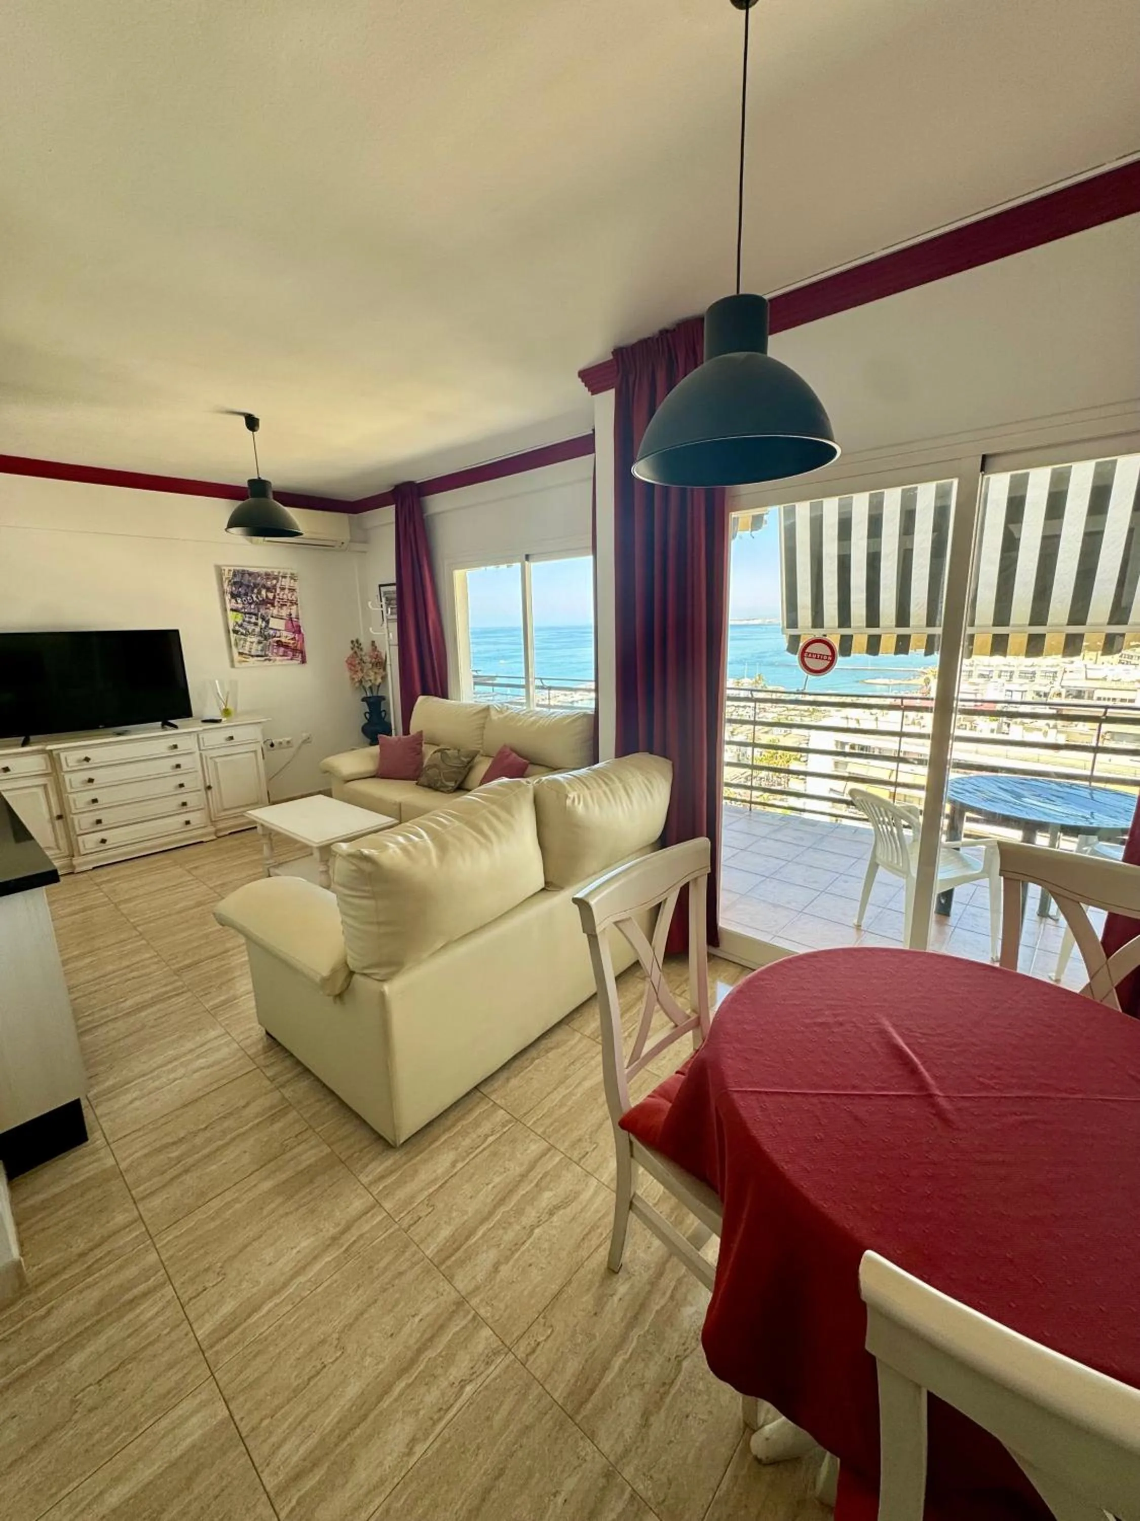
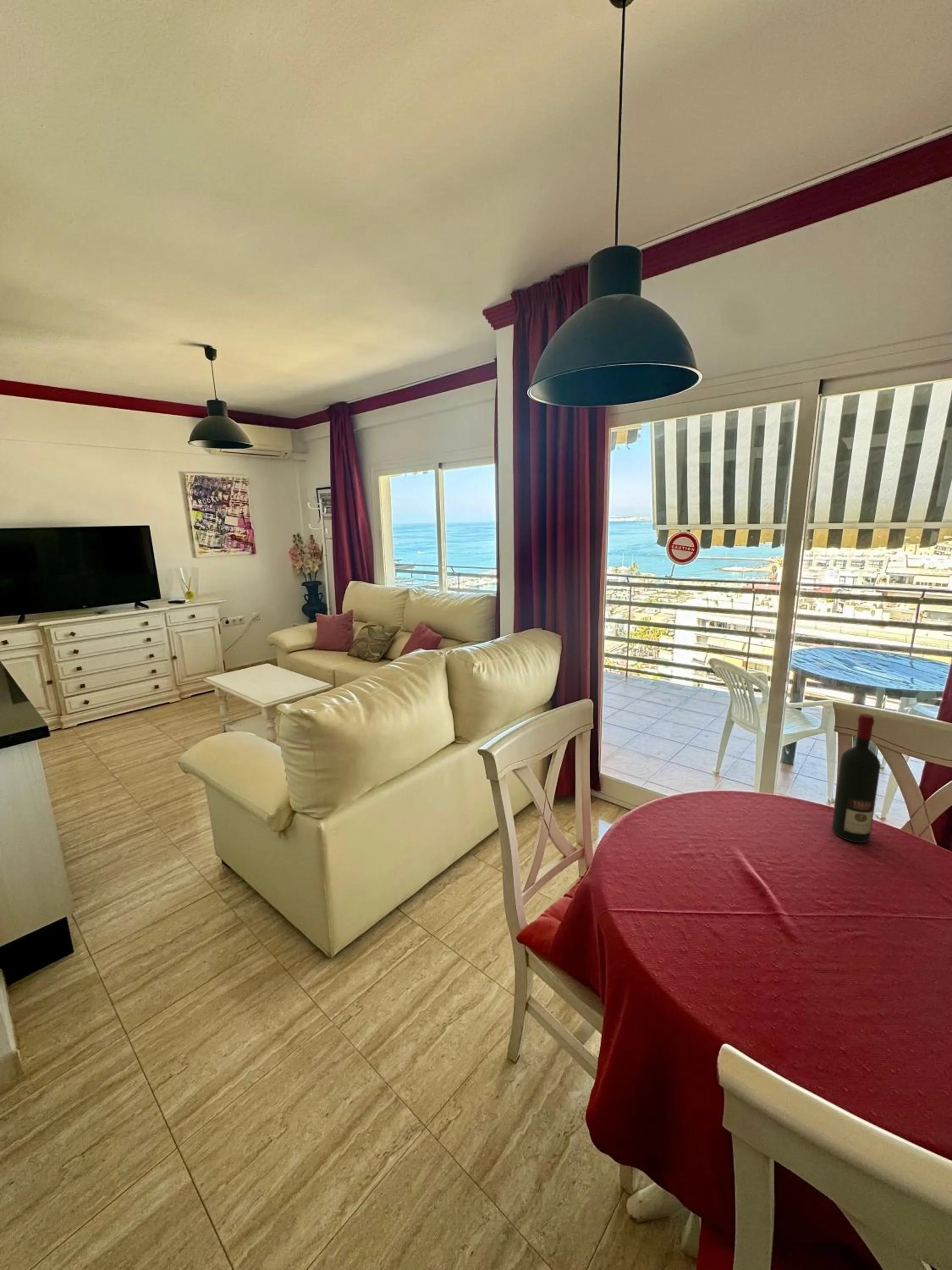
+ alcohol (858, 776)
